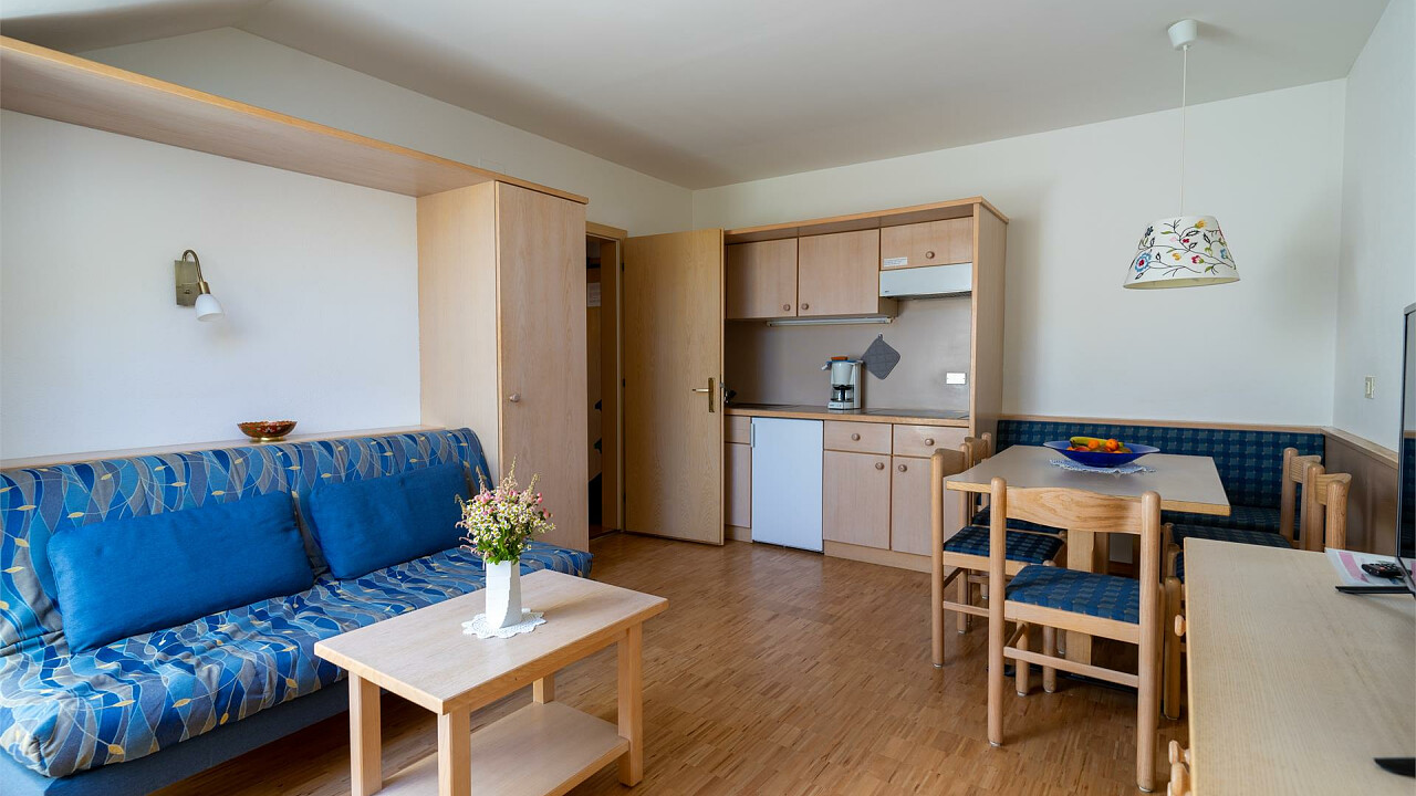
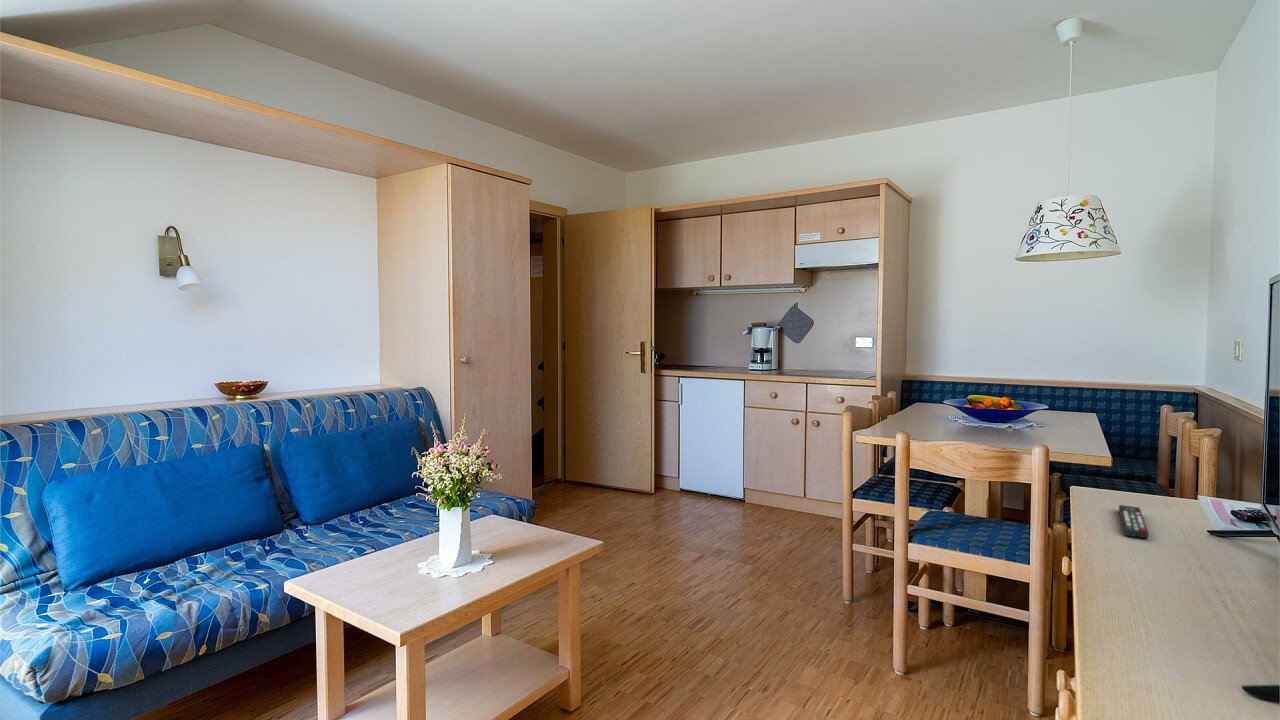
+ remote control (1132, 519)
